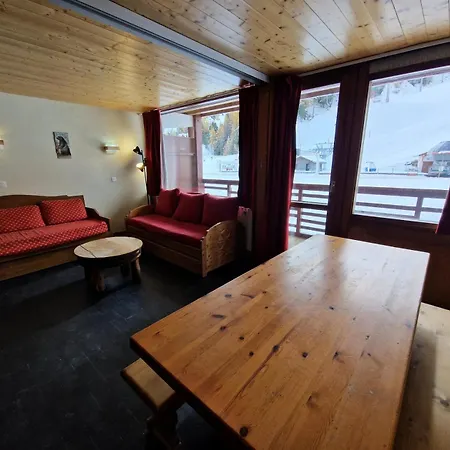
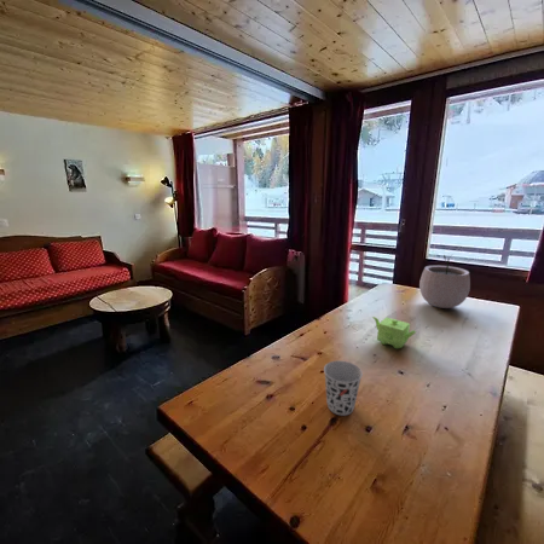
+ cup (341, 388)
+ plant pot (444, 279)
+ teapot (390, 331)
